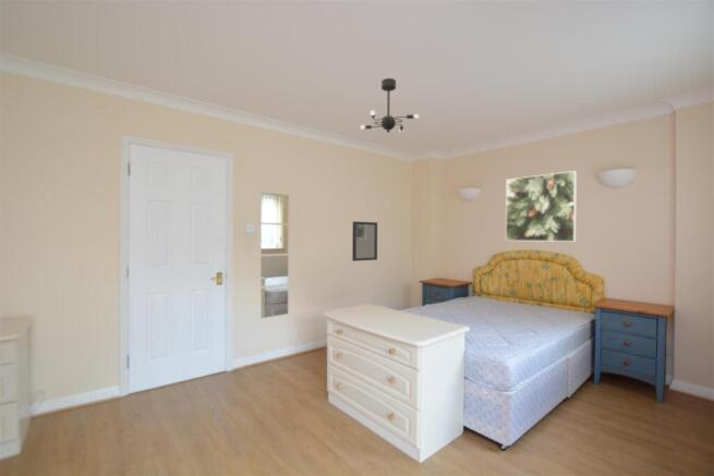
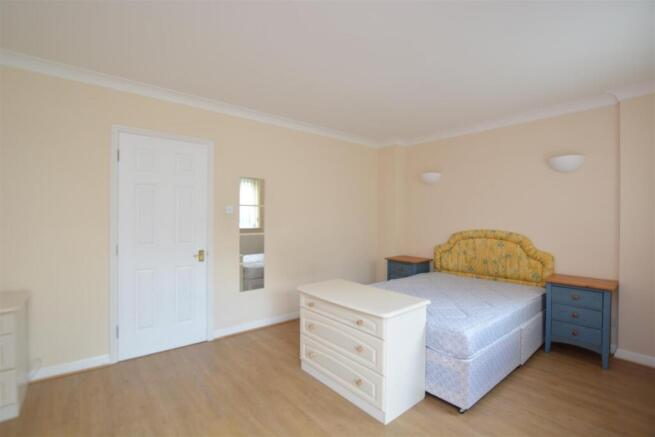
- ceiling light fixture (388, 107)
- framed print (537, 208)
- home mirror (364, 241)
